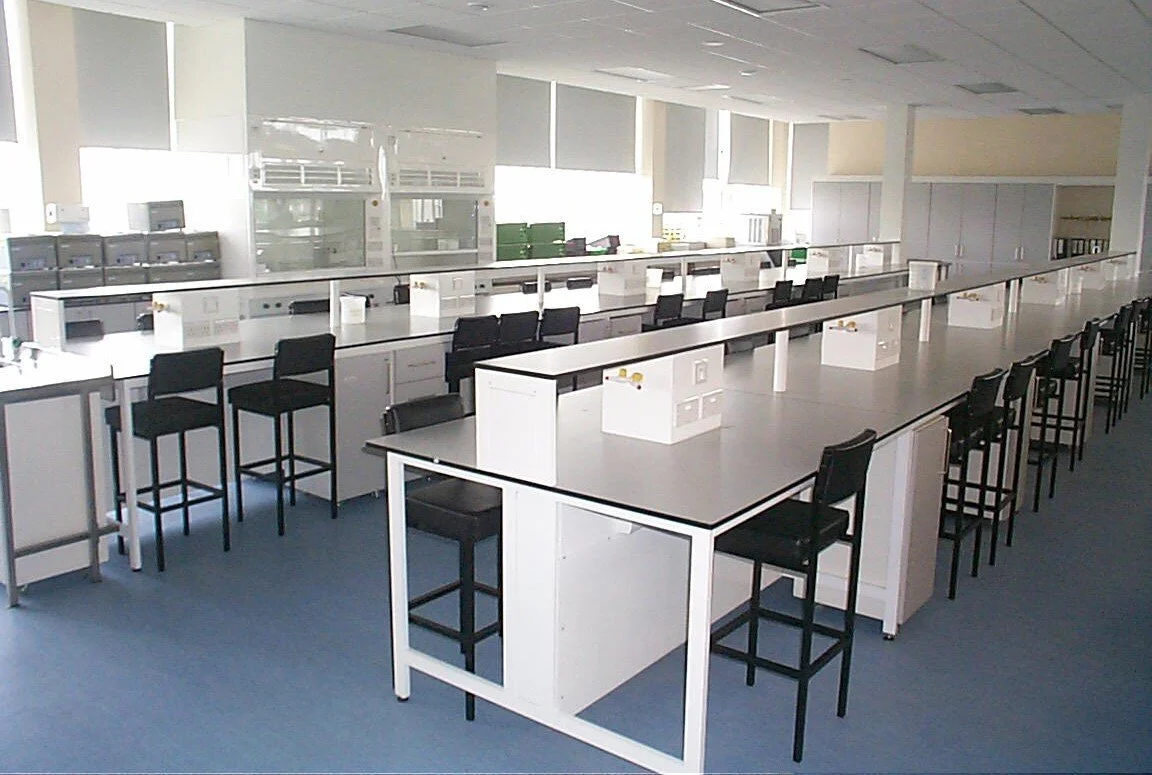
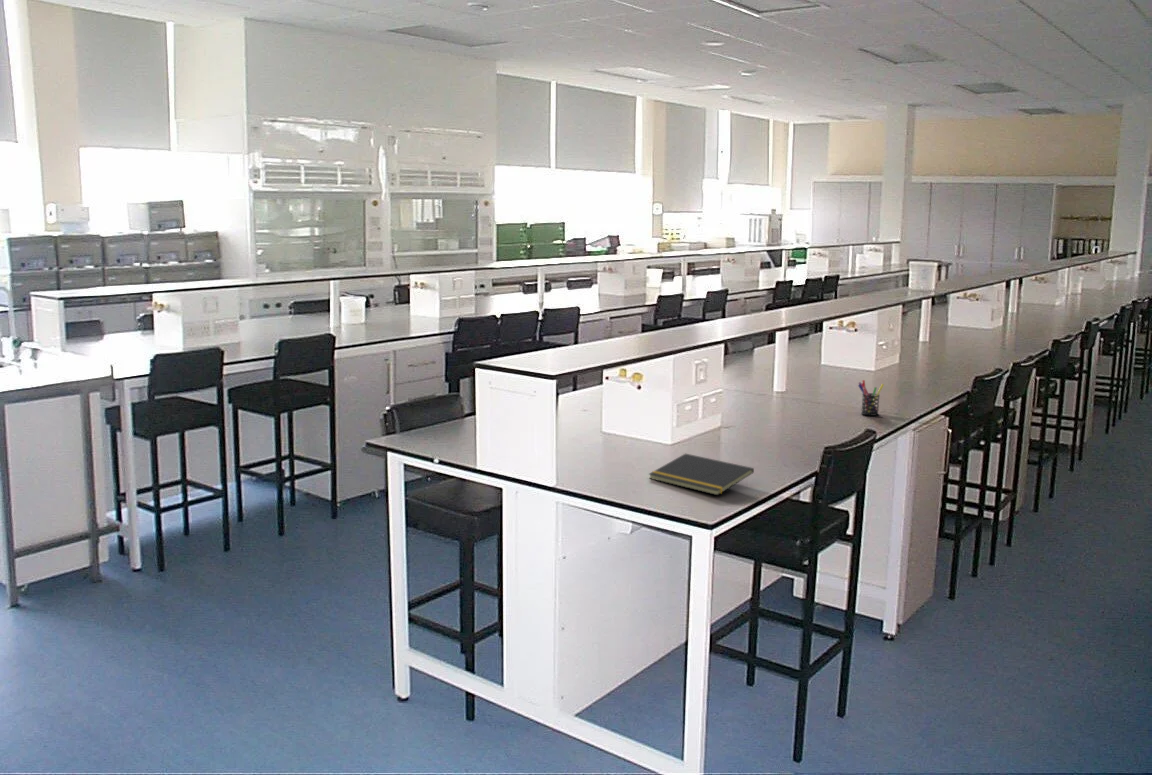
+ pen holder (870, 397)
+ notepad (700, 473)
